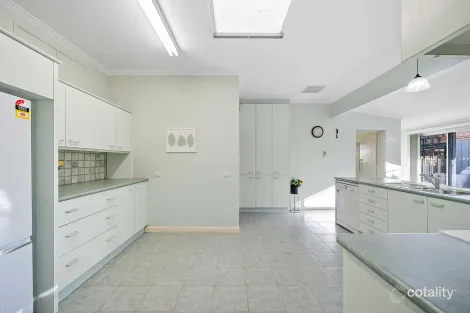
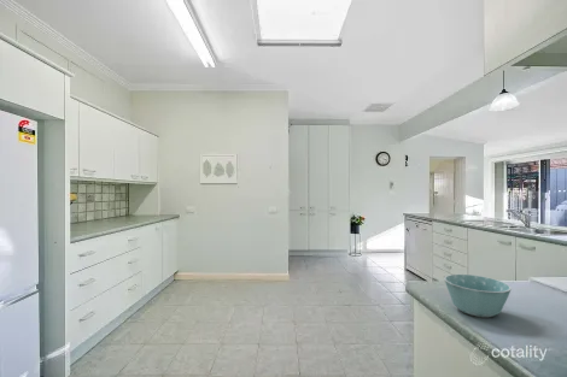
+ bowl (475, 296)
